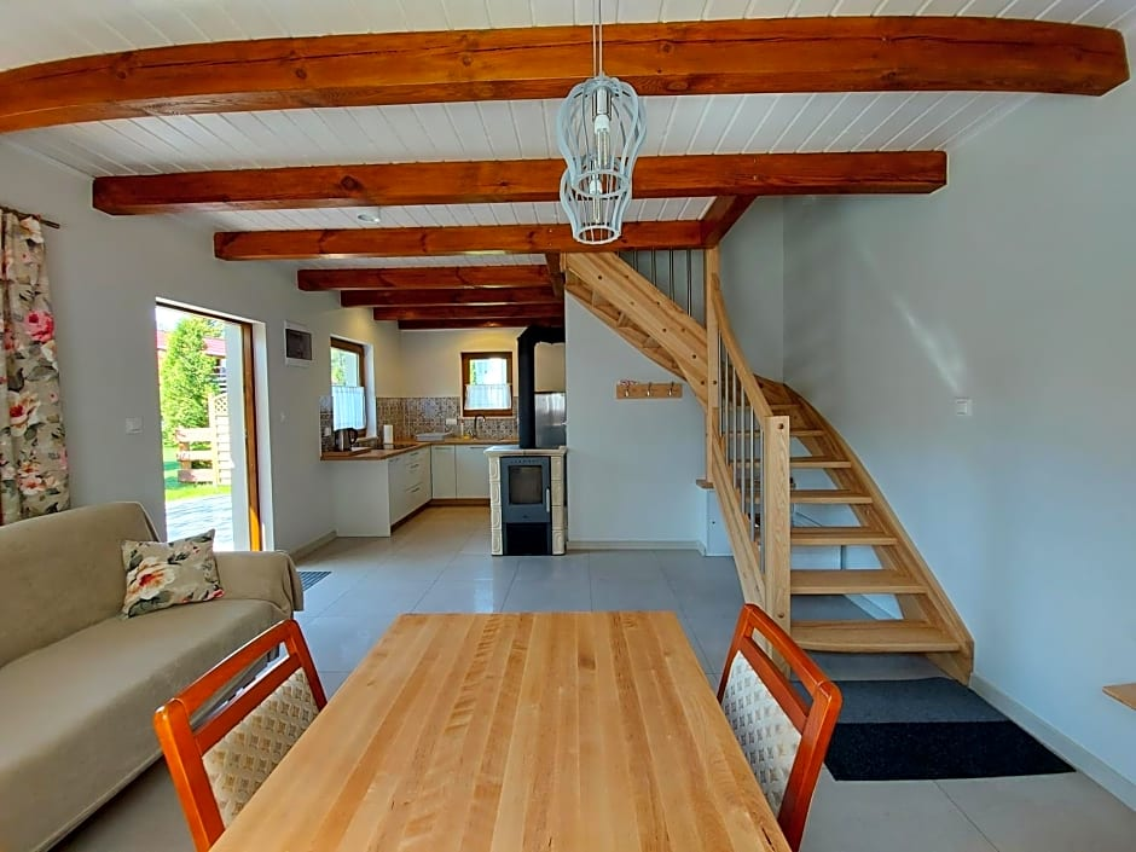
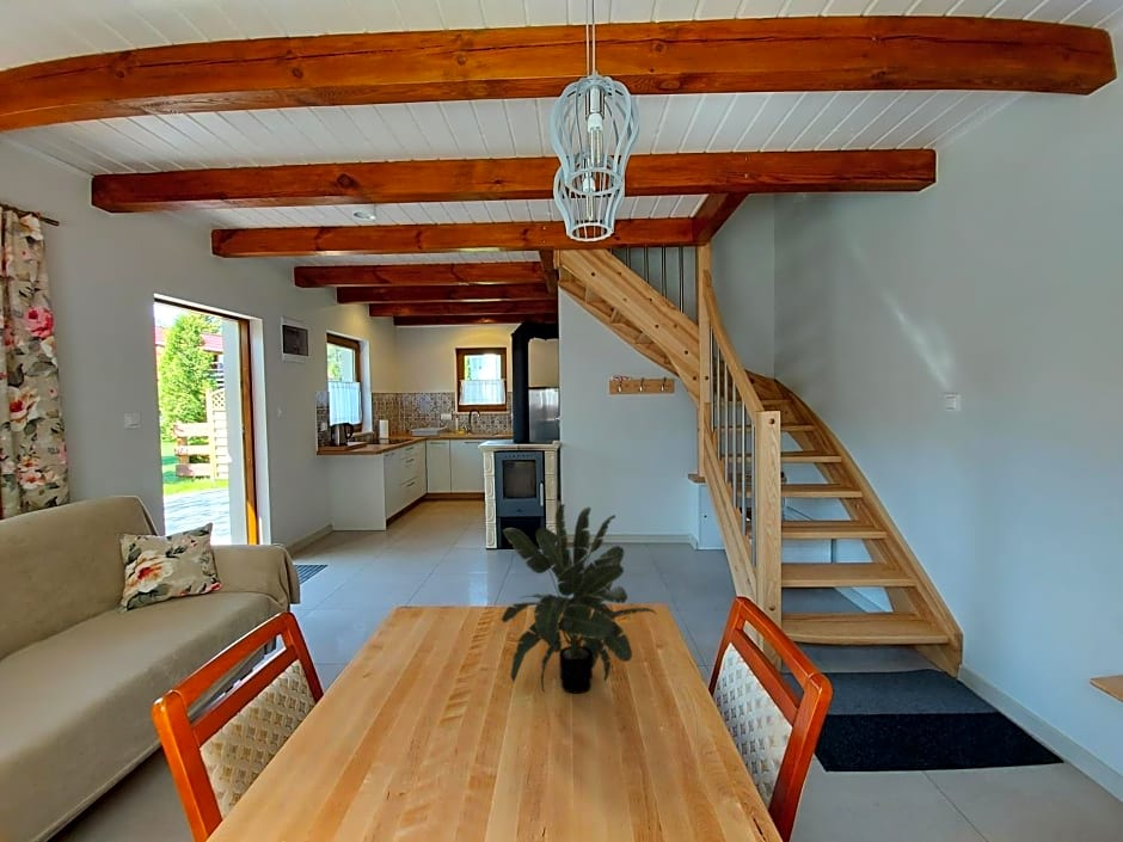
+ potted plant (572, 601)
